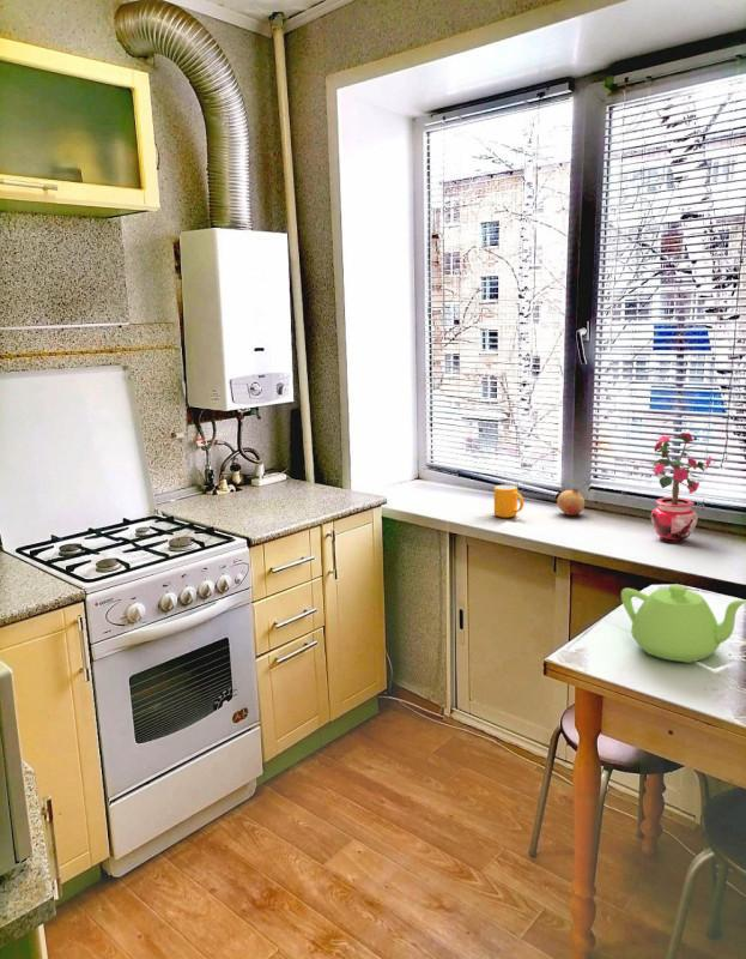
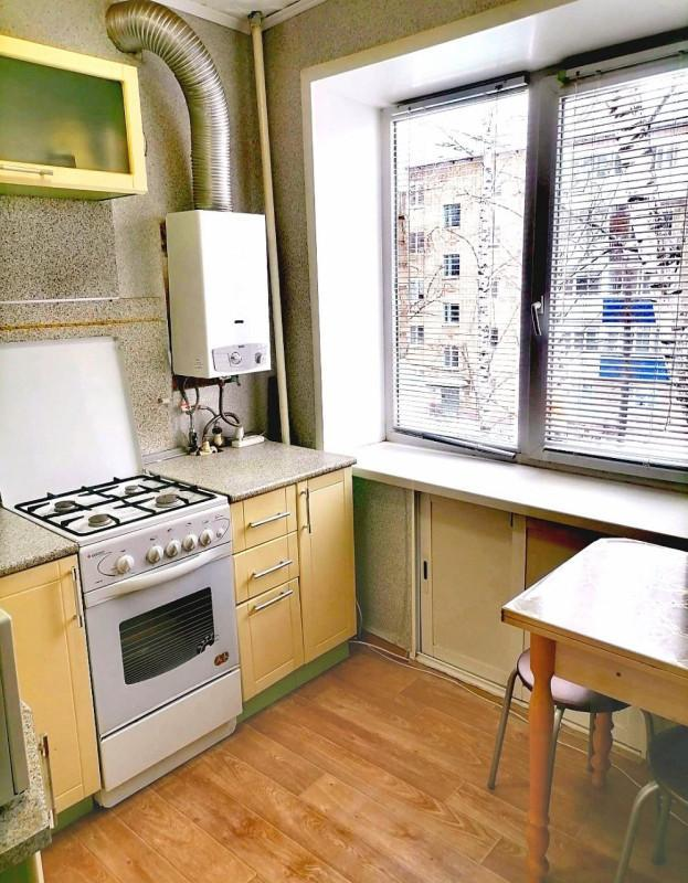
- teapot (680, 619)
- potted plant (674, 485)
- fruit (570, 500)
- mug (509, 502)
